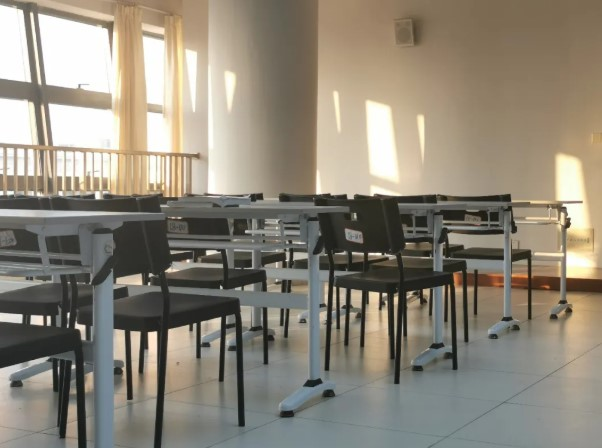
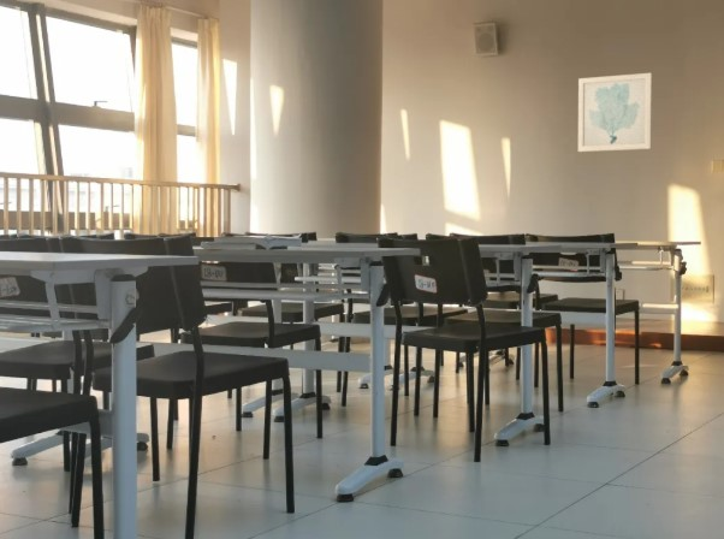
+ wall art (613, 113)
